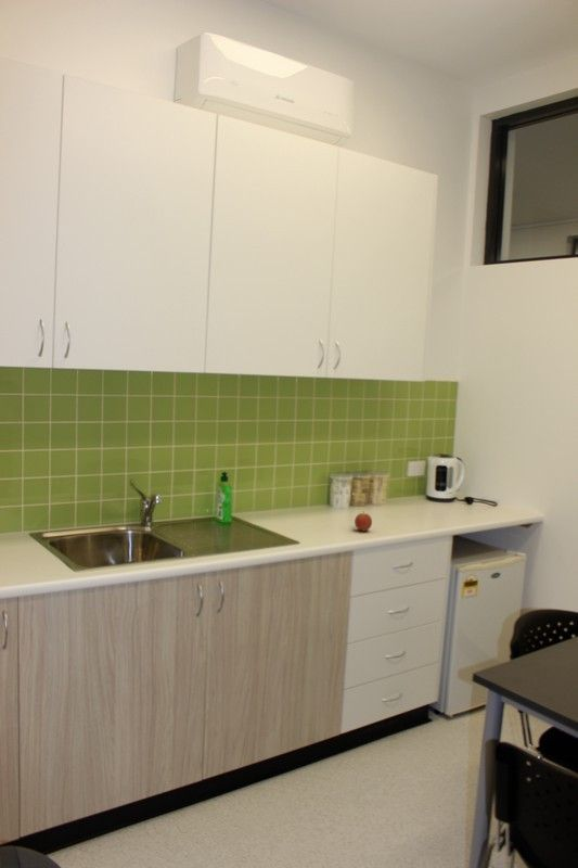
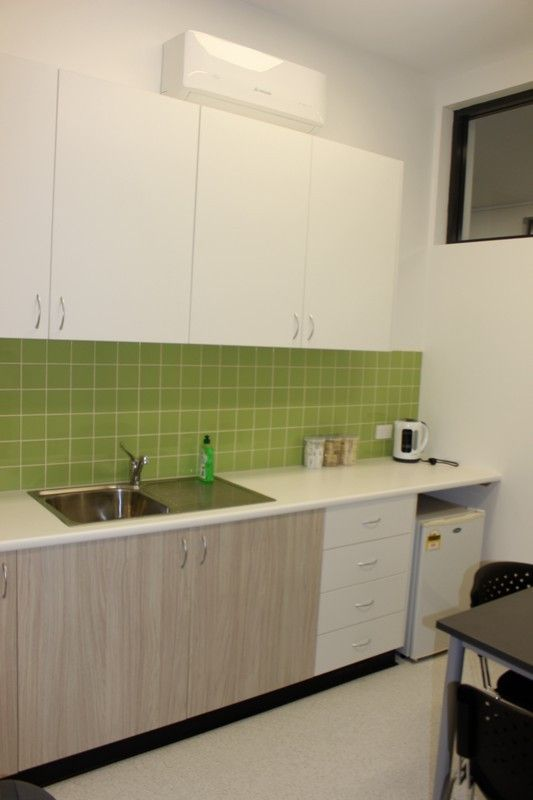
- fruit (363, 521)
